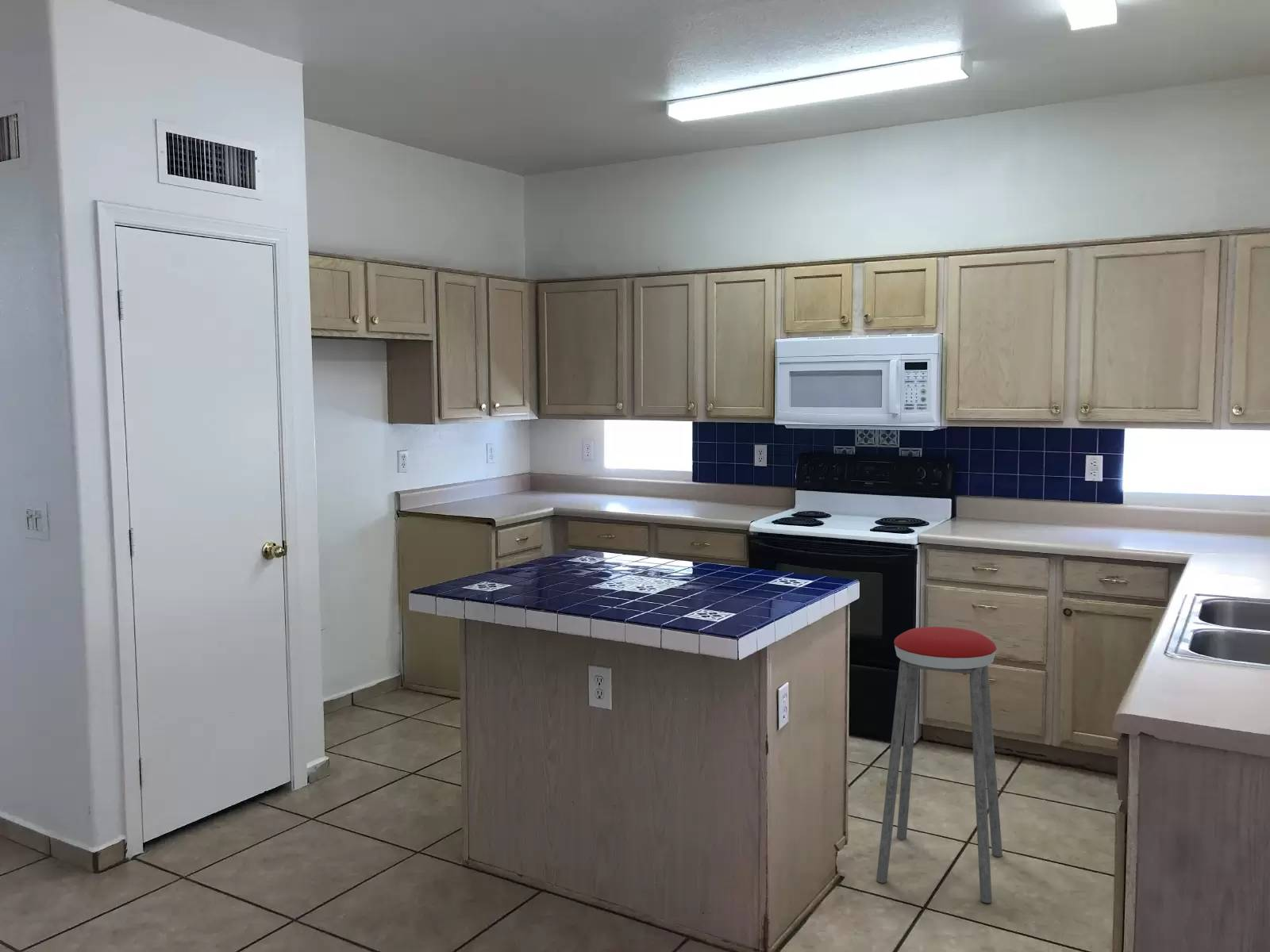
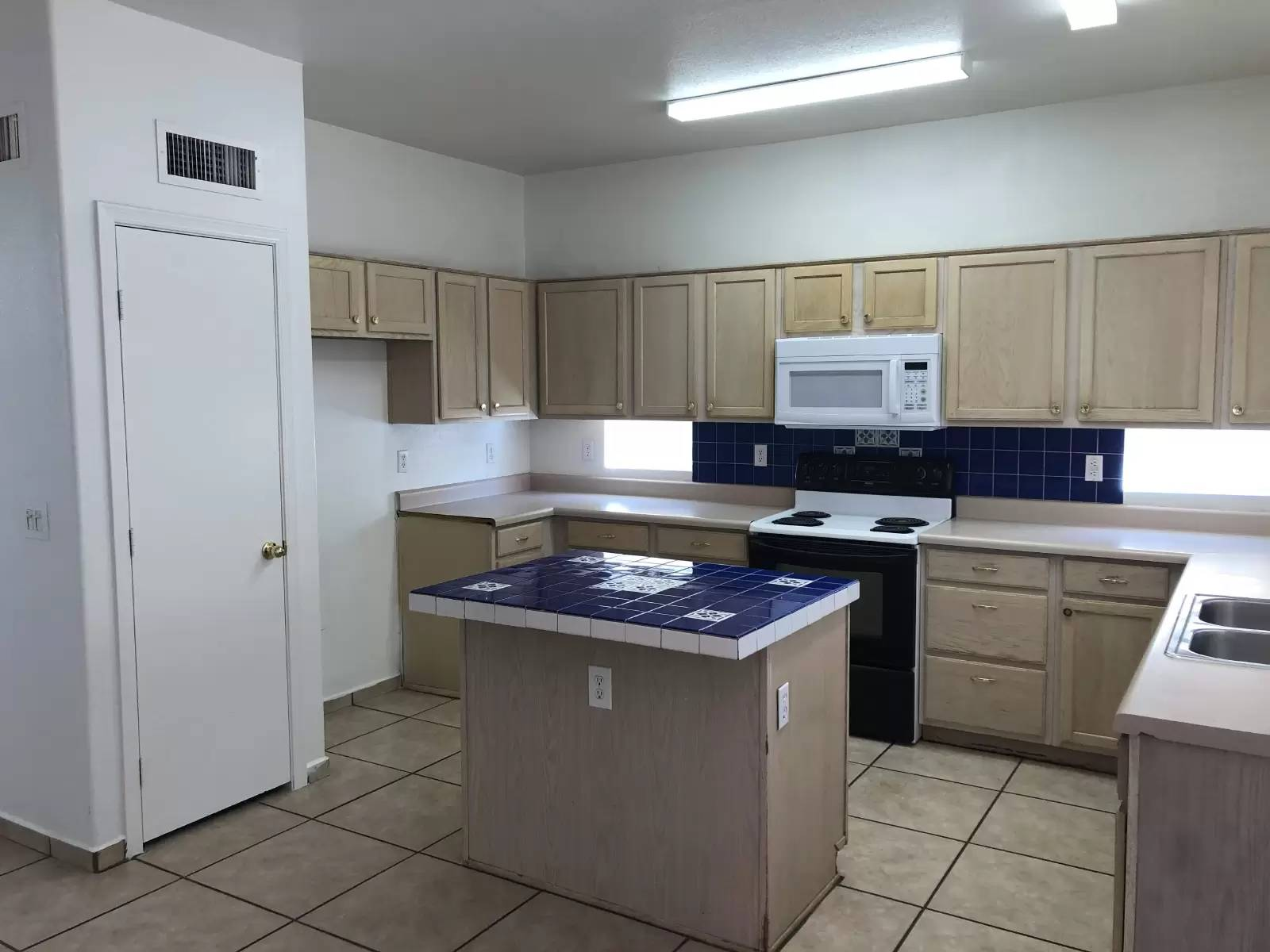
- music stool (913, 747)
